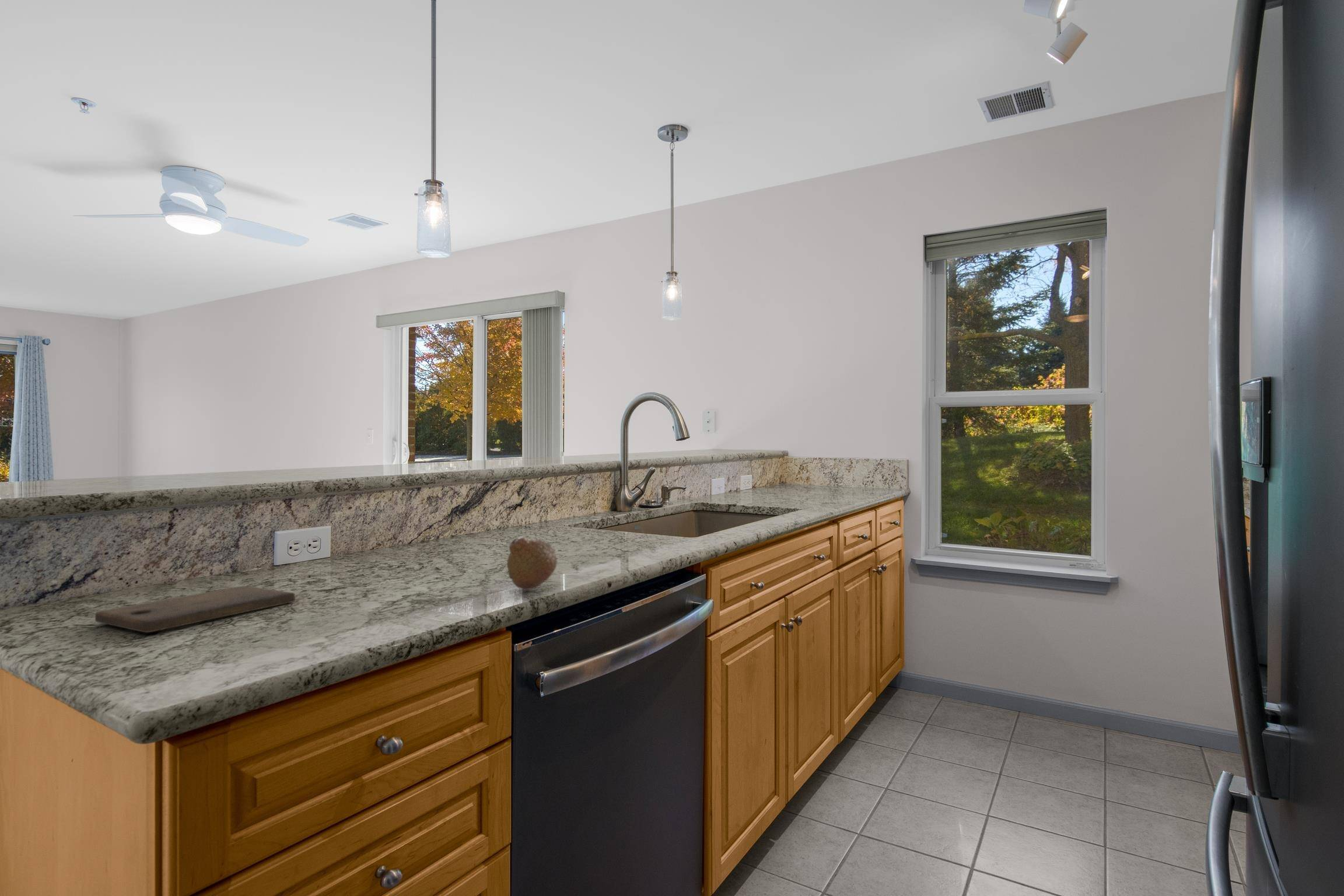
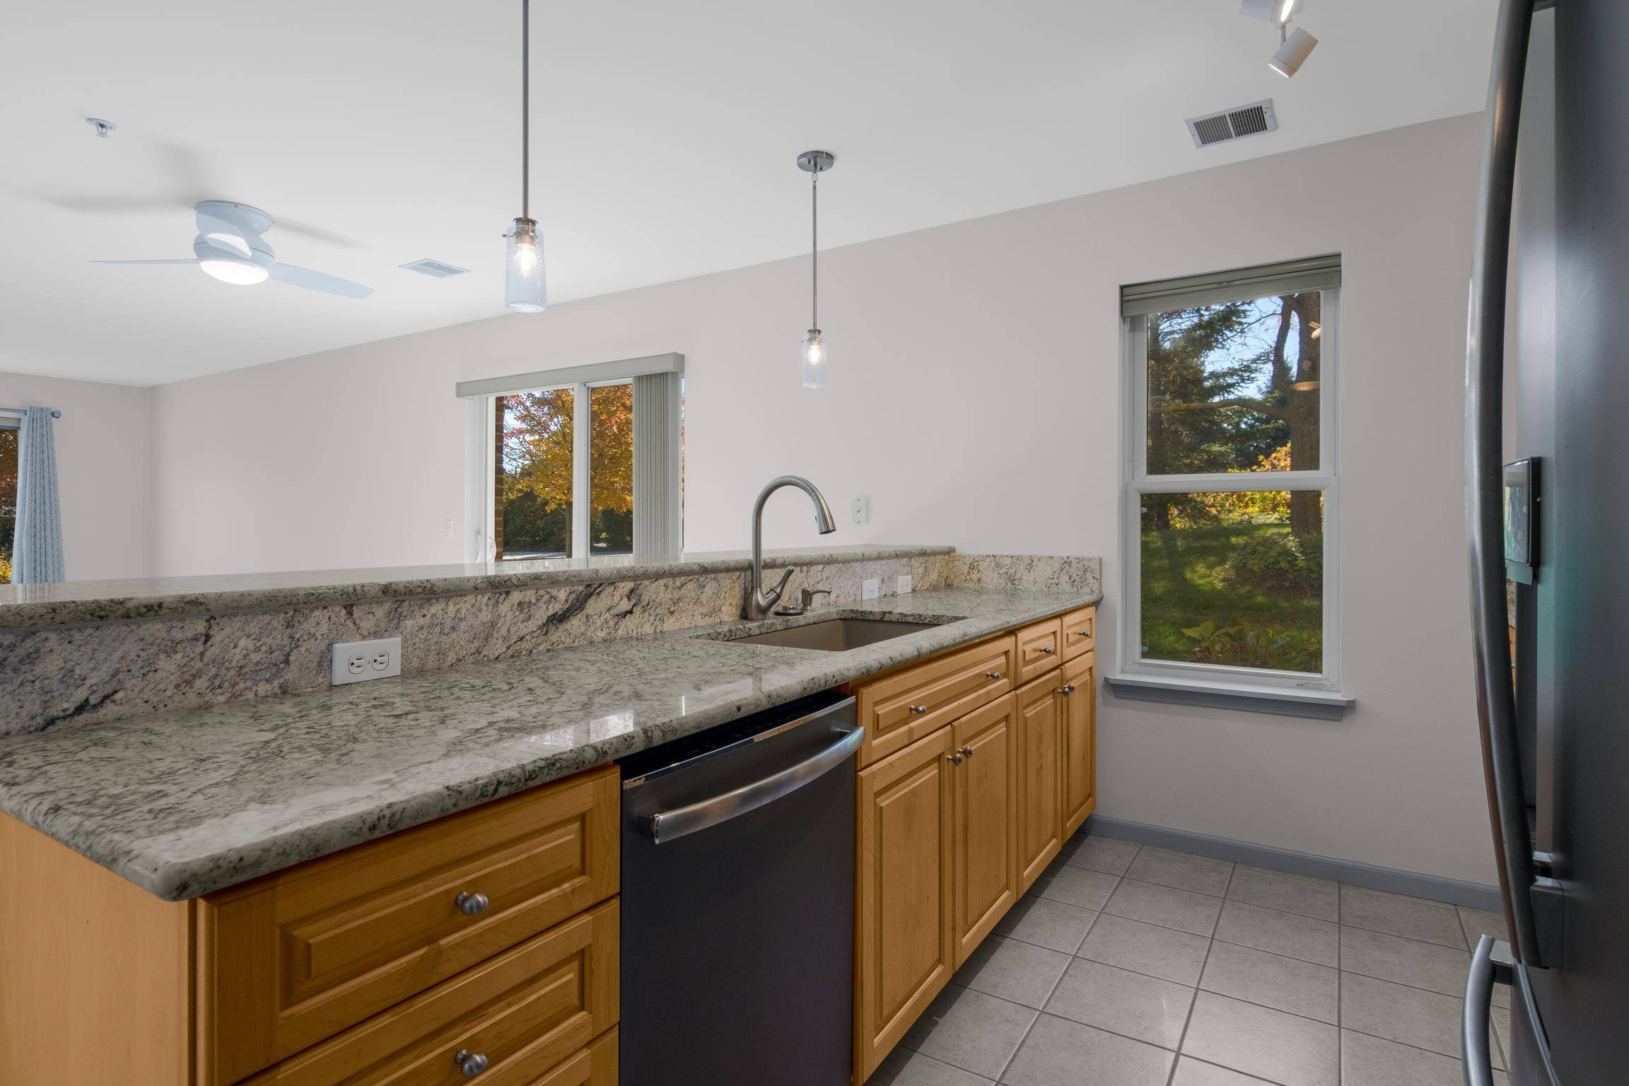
- fruit (531, 562)
- cutting board (201, 606)
